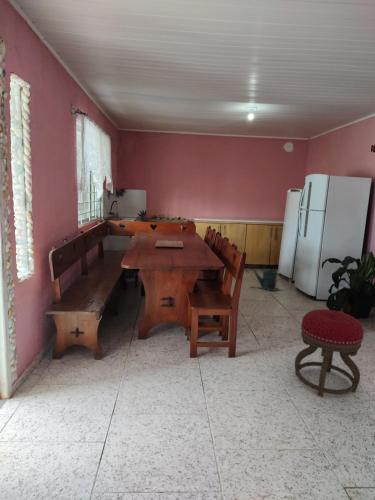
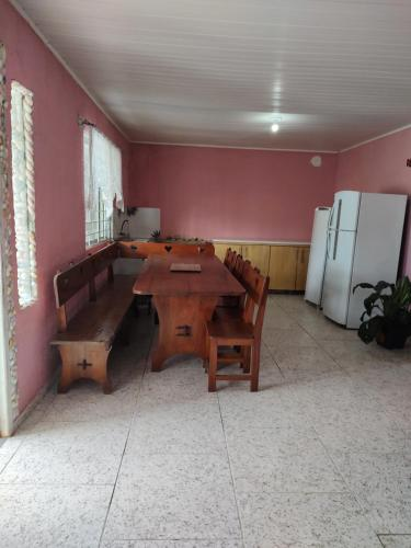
- stool (328, 349)
- watering can (265, 277)
